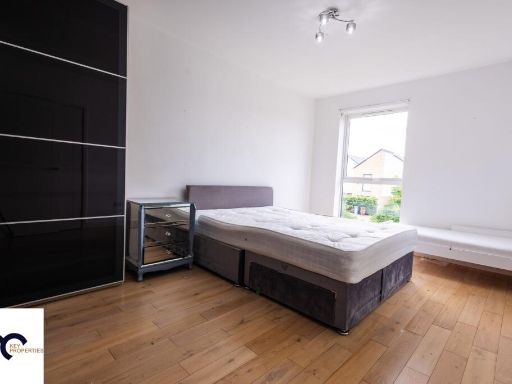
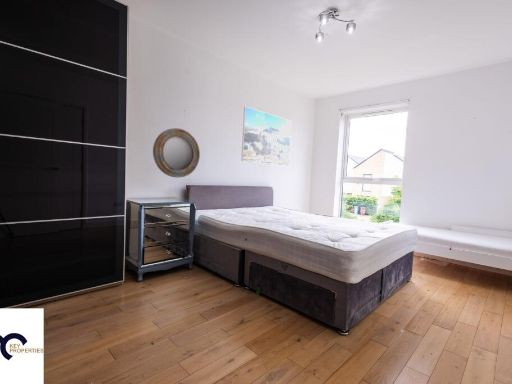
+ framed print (268, 139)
+ home mirror (177, 153)
